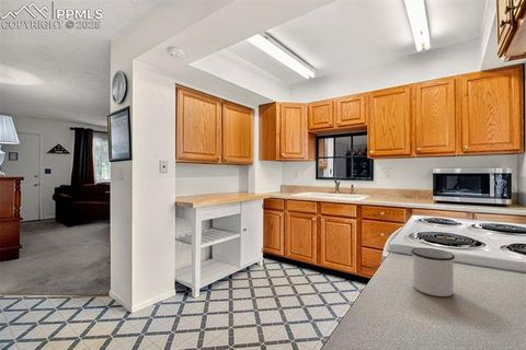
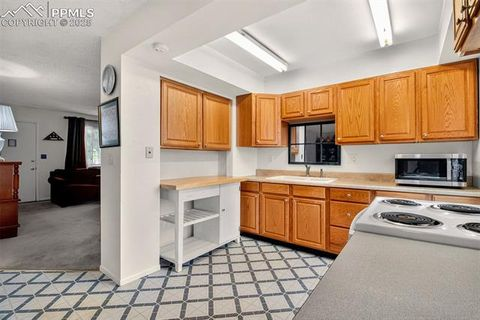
- mug (428, 268)
